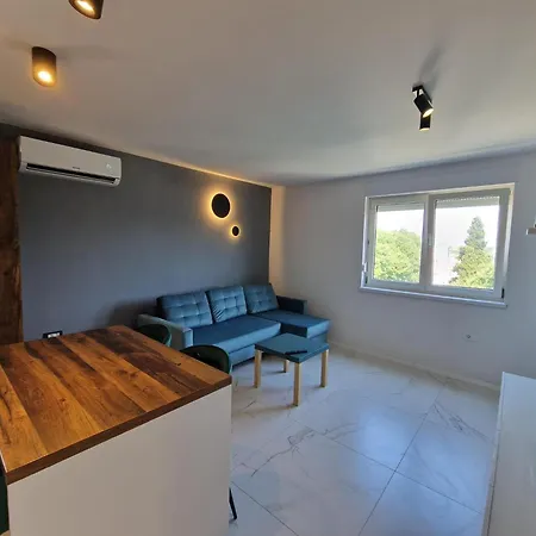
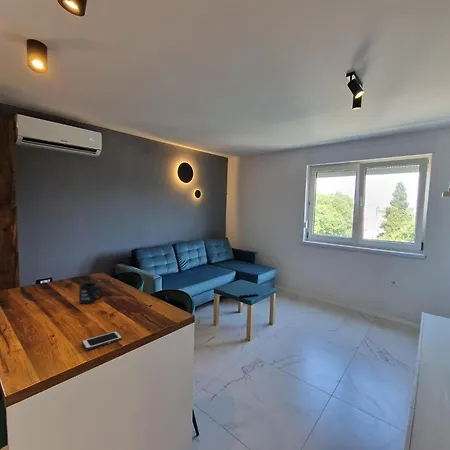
+ mug (91, 293)
+ cell phone (102, 339)
